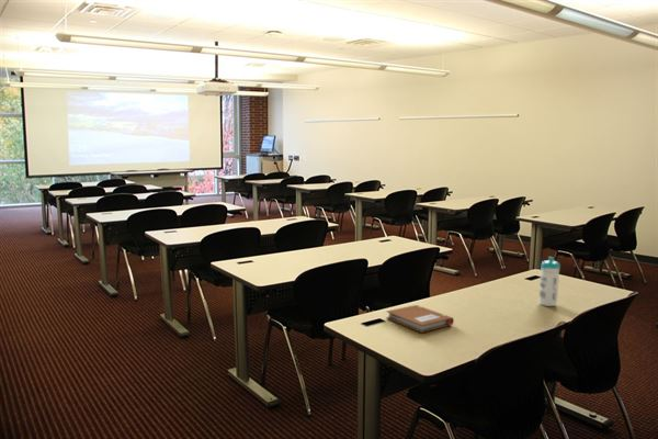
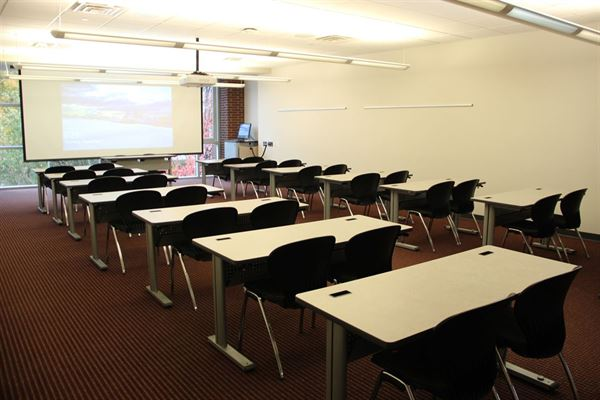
- notebook (420, 317)
- water bottle (548, 280)
